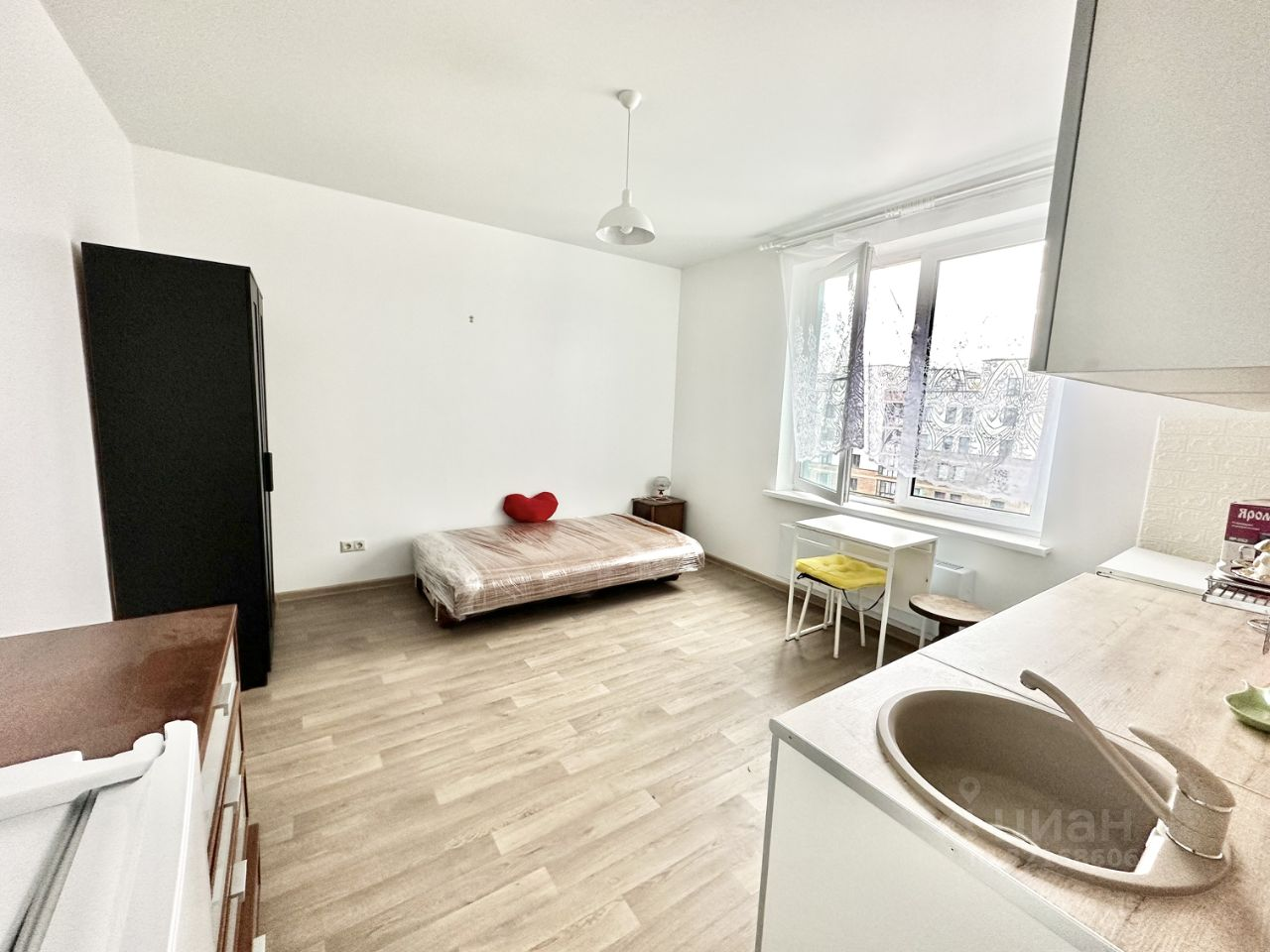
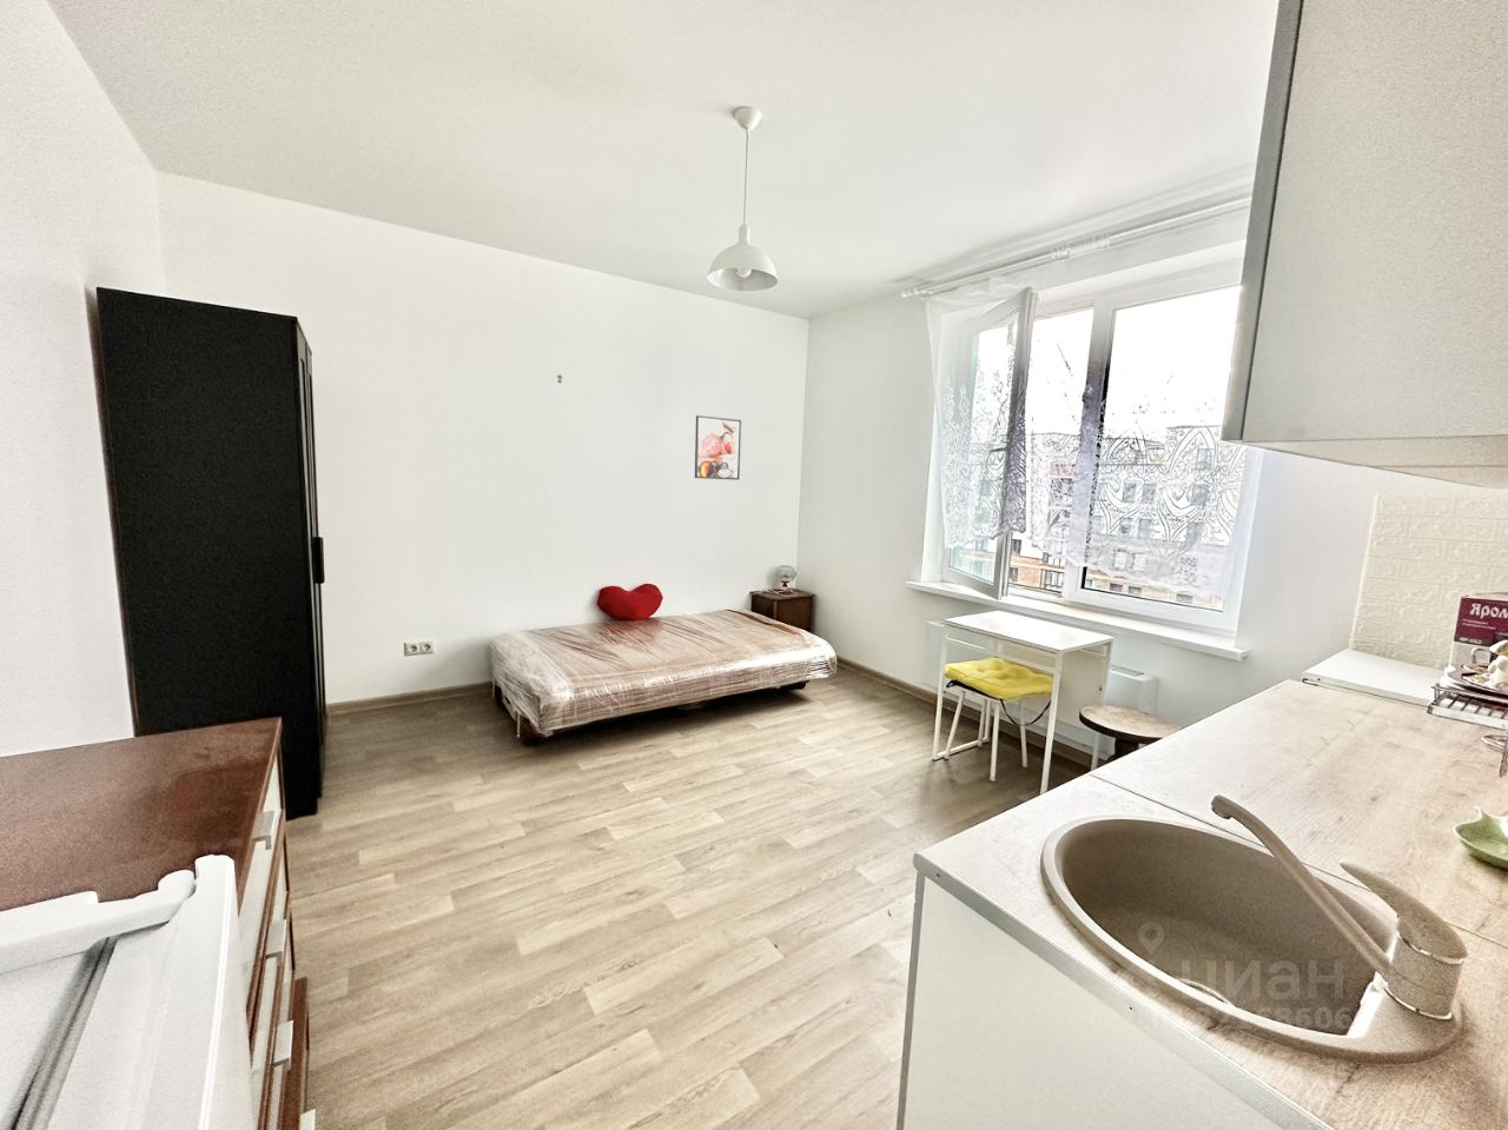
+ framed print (717, 449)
